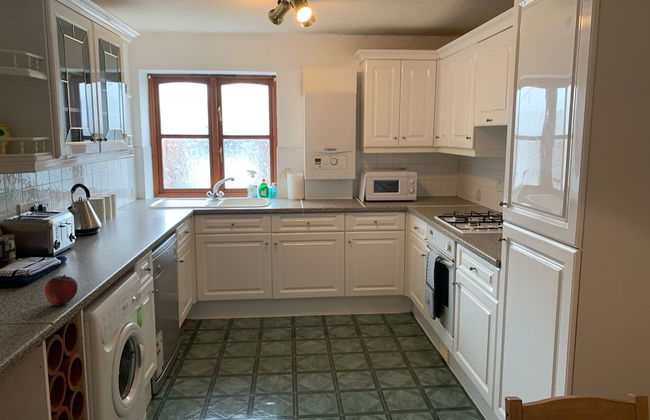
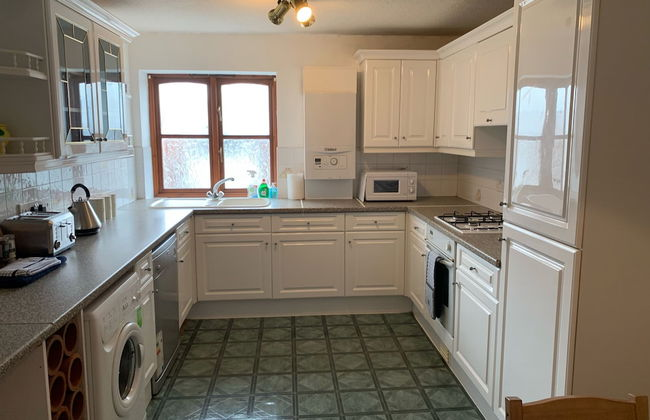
- fruit (61, 289)
